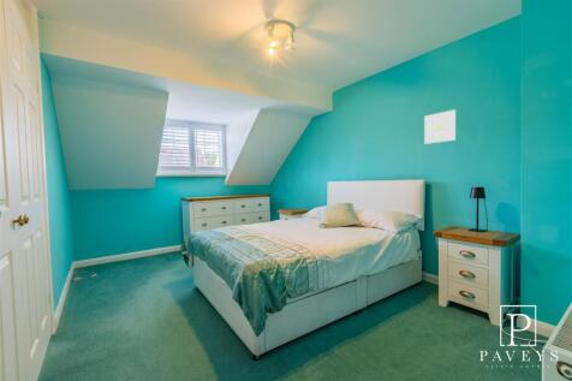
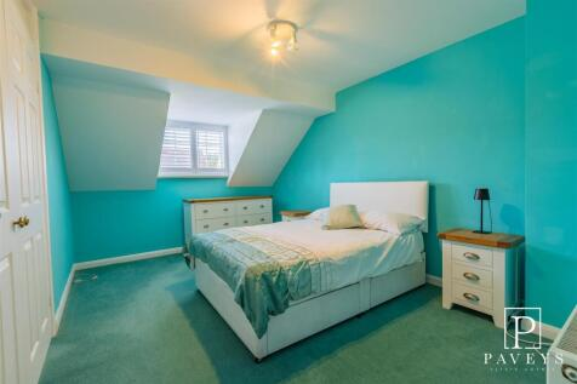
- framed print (439, 127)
